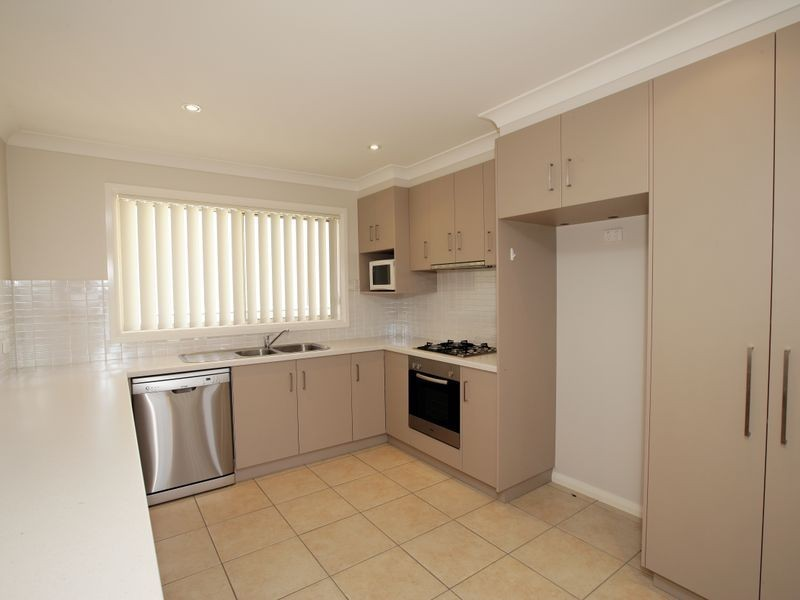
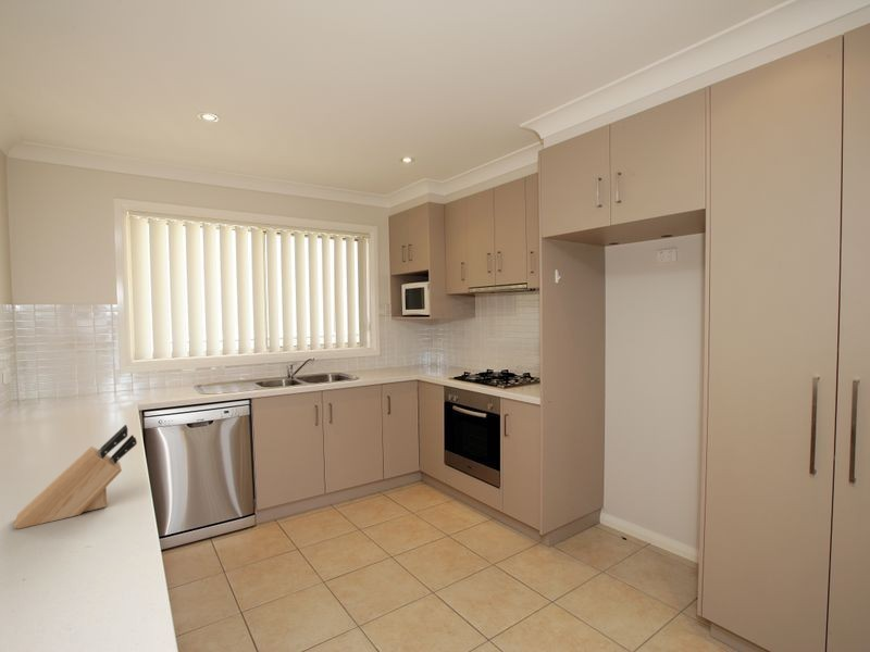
+ knife block (78, 471)
